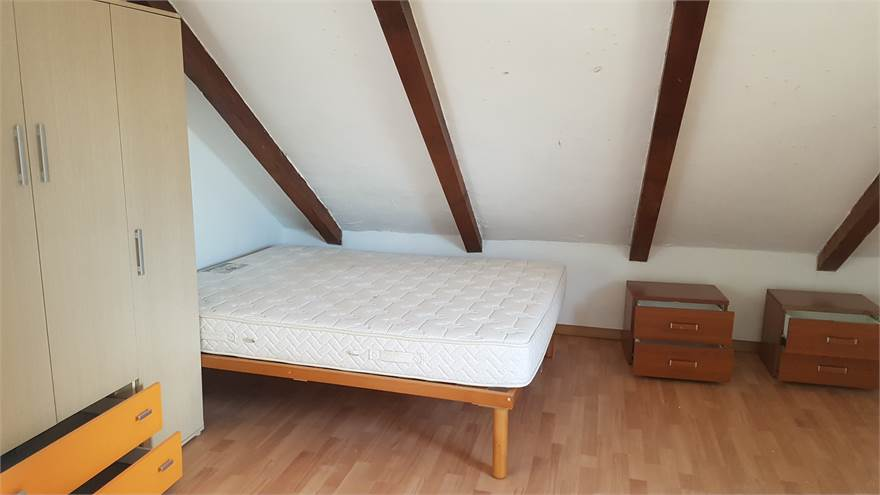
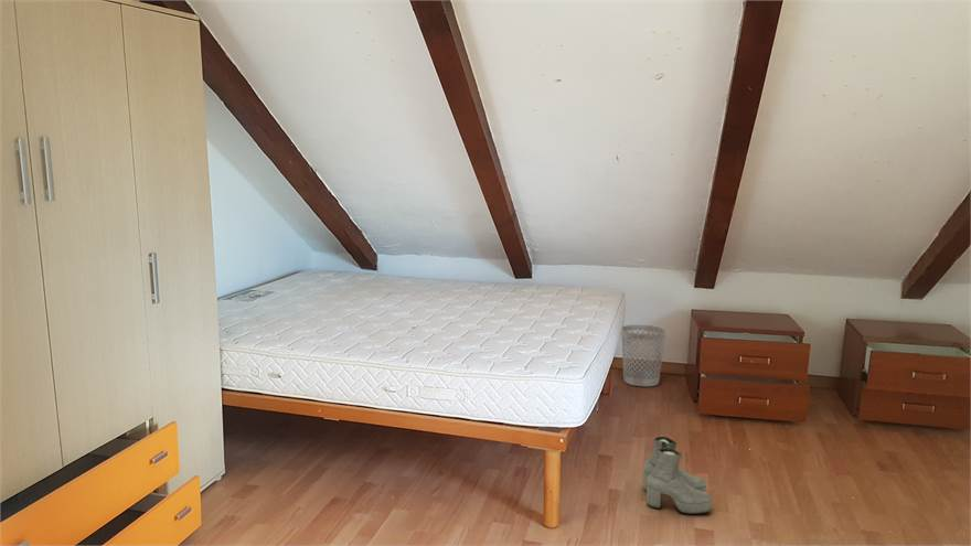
+ boots (676, 472)
+ wastebasket (641, 355)
